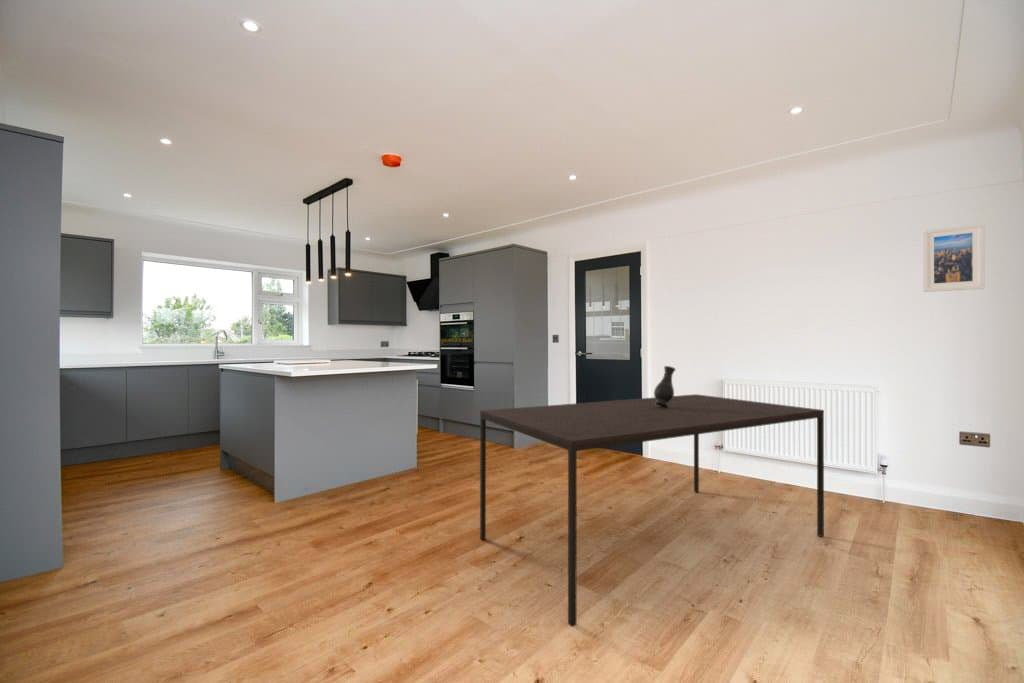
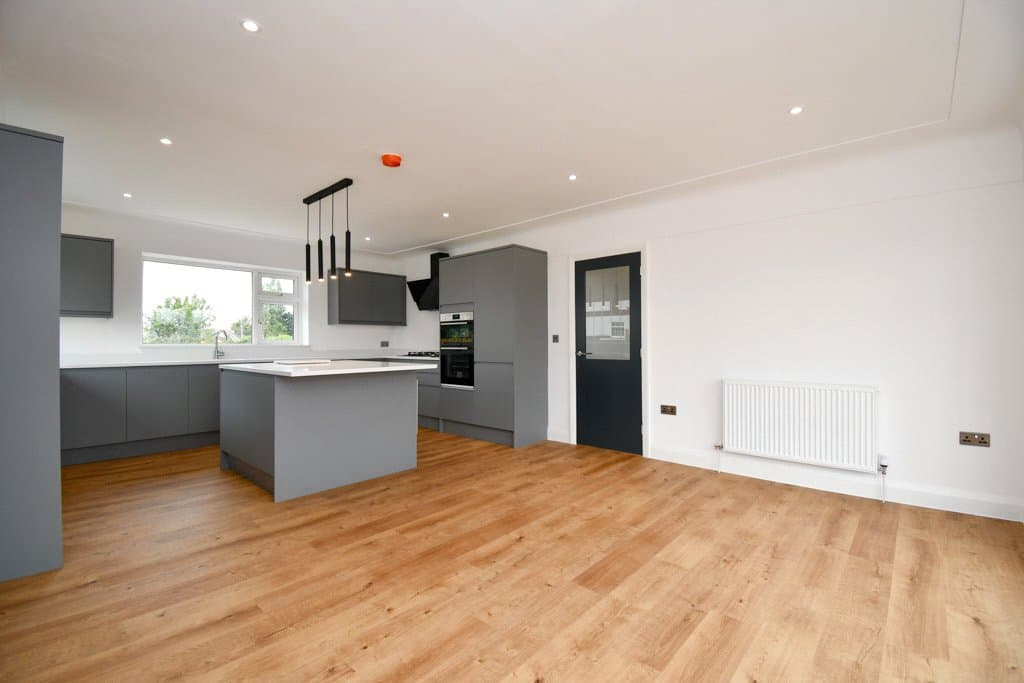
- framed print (952, 258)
- dining table (645, 441)
- jug (665, 386)
